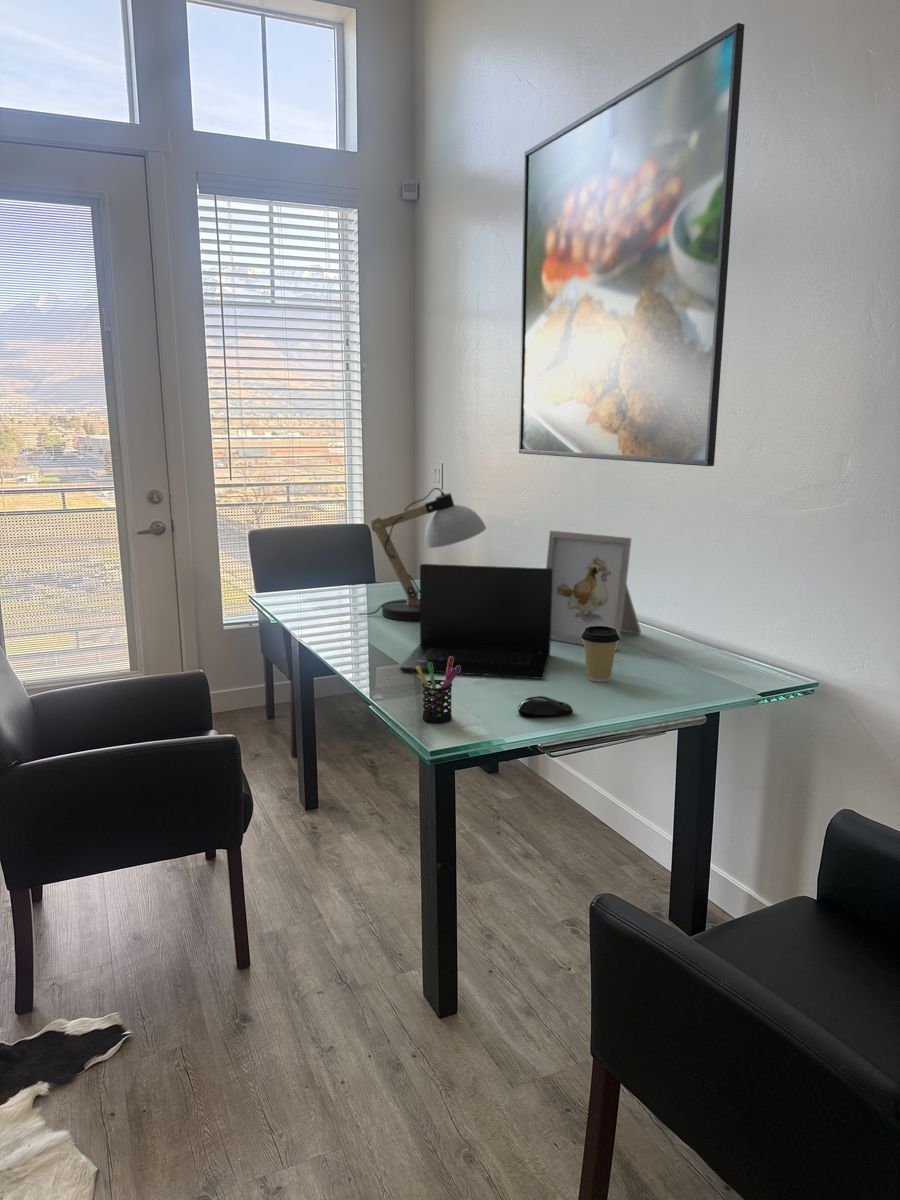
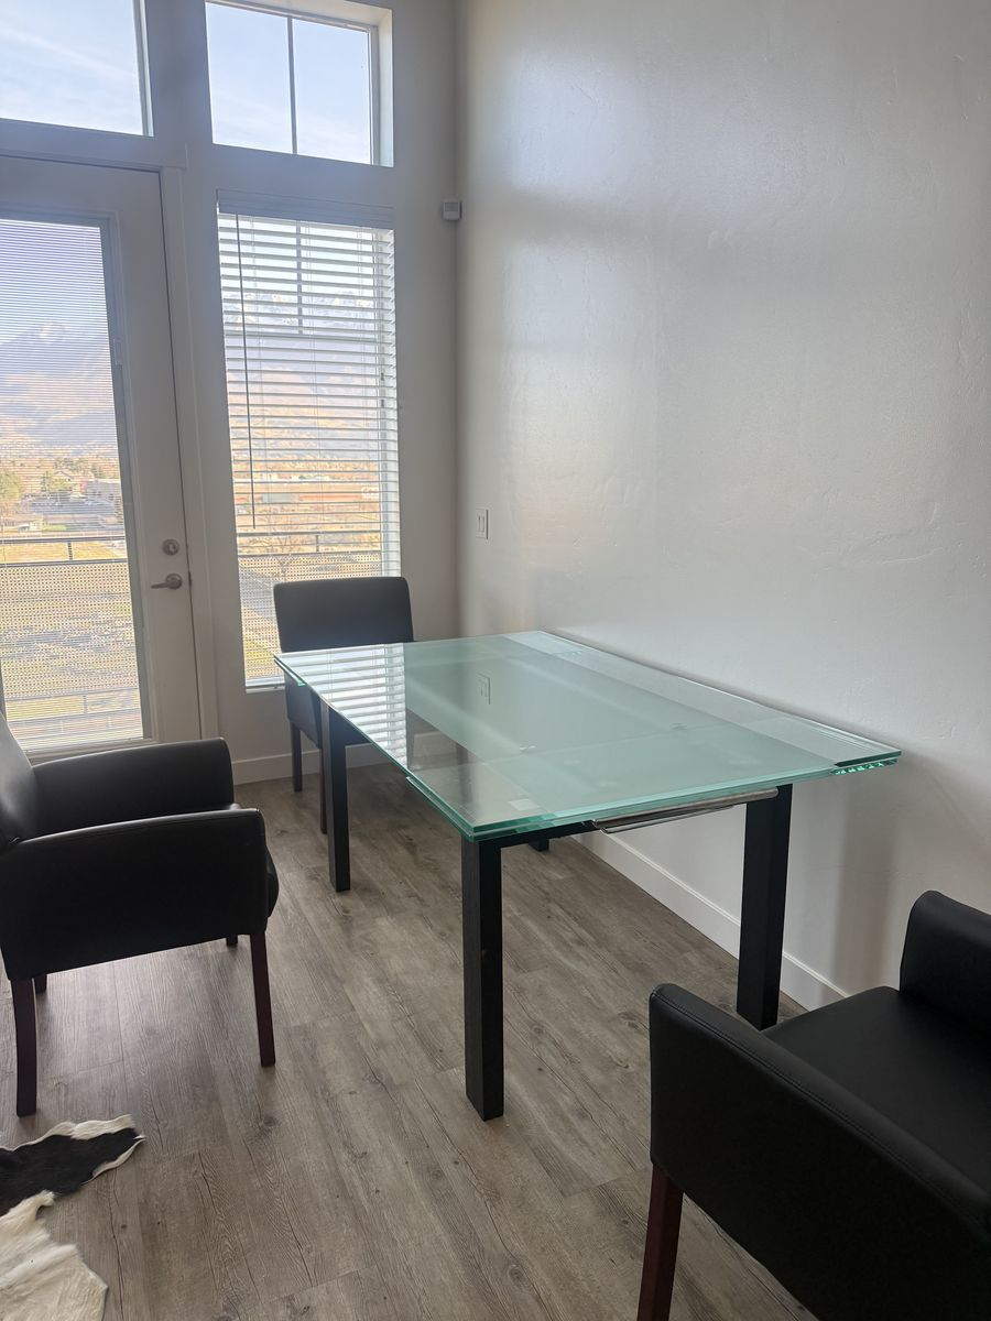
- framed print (606, 287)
- picture frame (597, 584)
- computer mouse (546, 705)
- coffee cup (599, 654)
- laptop (477, 618)
- desk lamp (426, 546)
- pen holder (436, 688)
